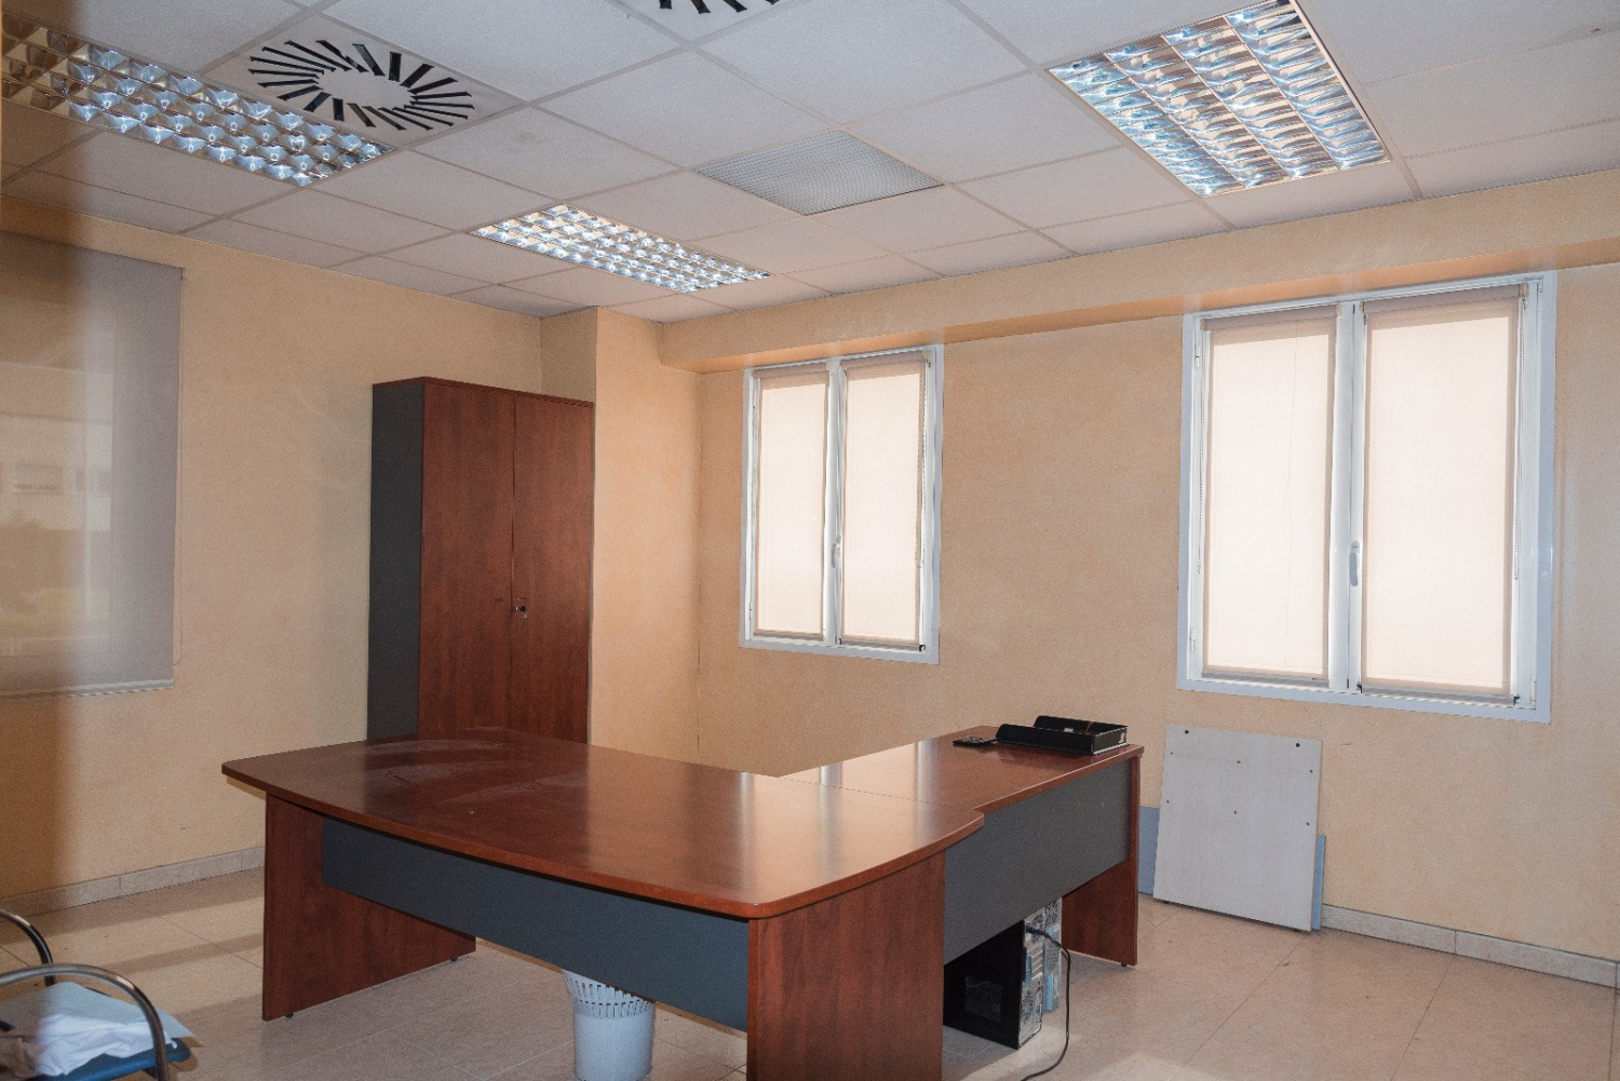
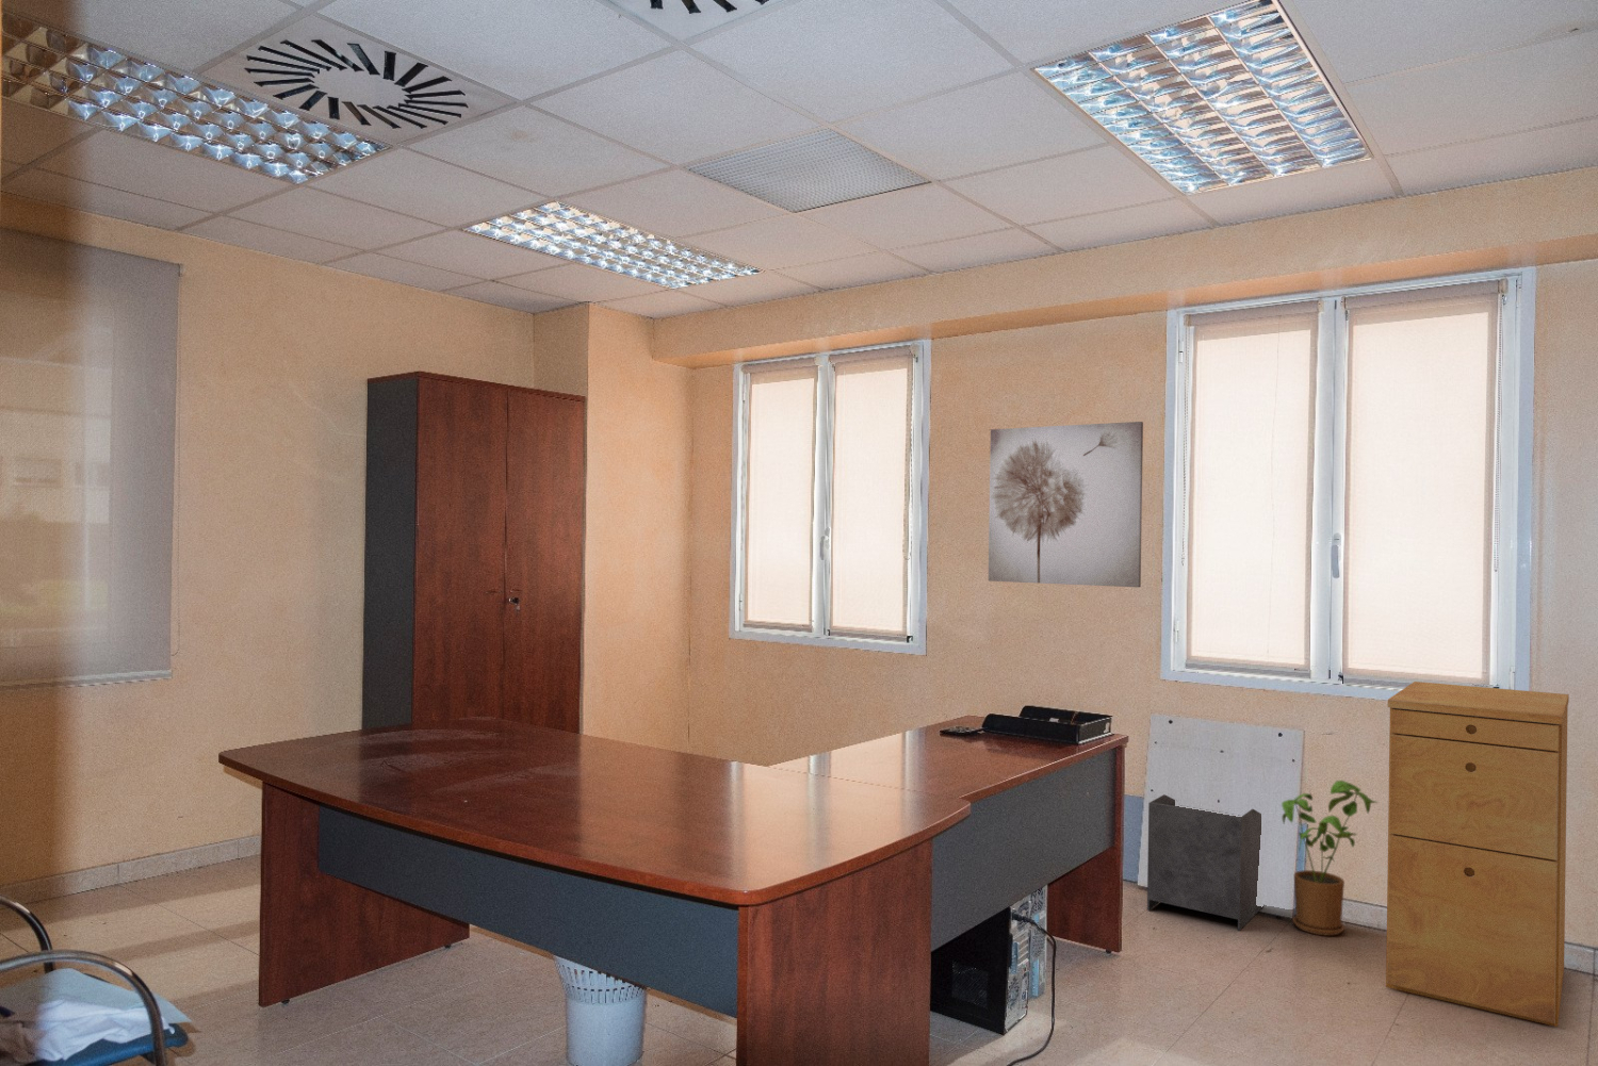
+ house plant (1322, 855)
+ filing cabinet (1479, 838)
+ waste basket (1207, 854)
+ wall art (1063, 504)
